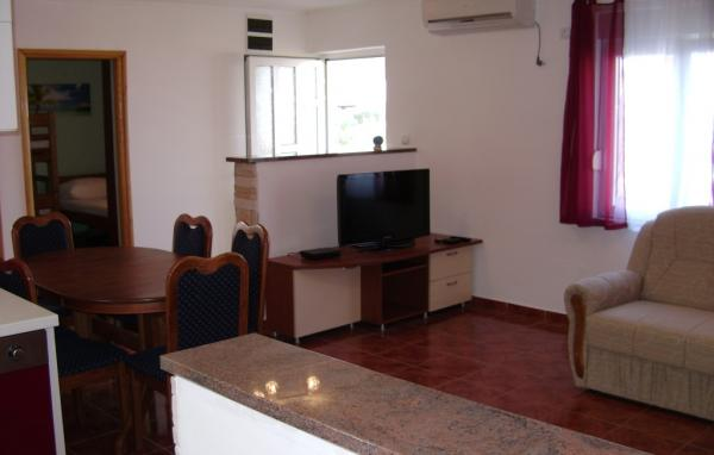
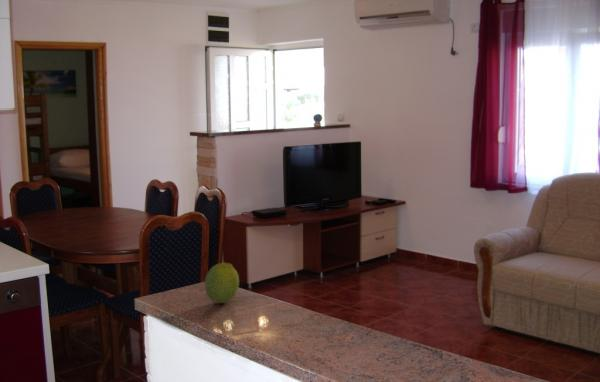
+ fruit (221, 282)
